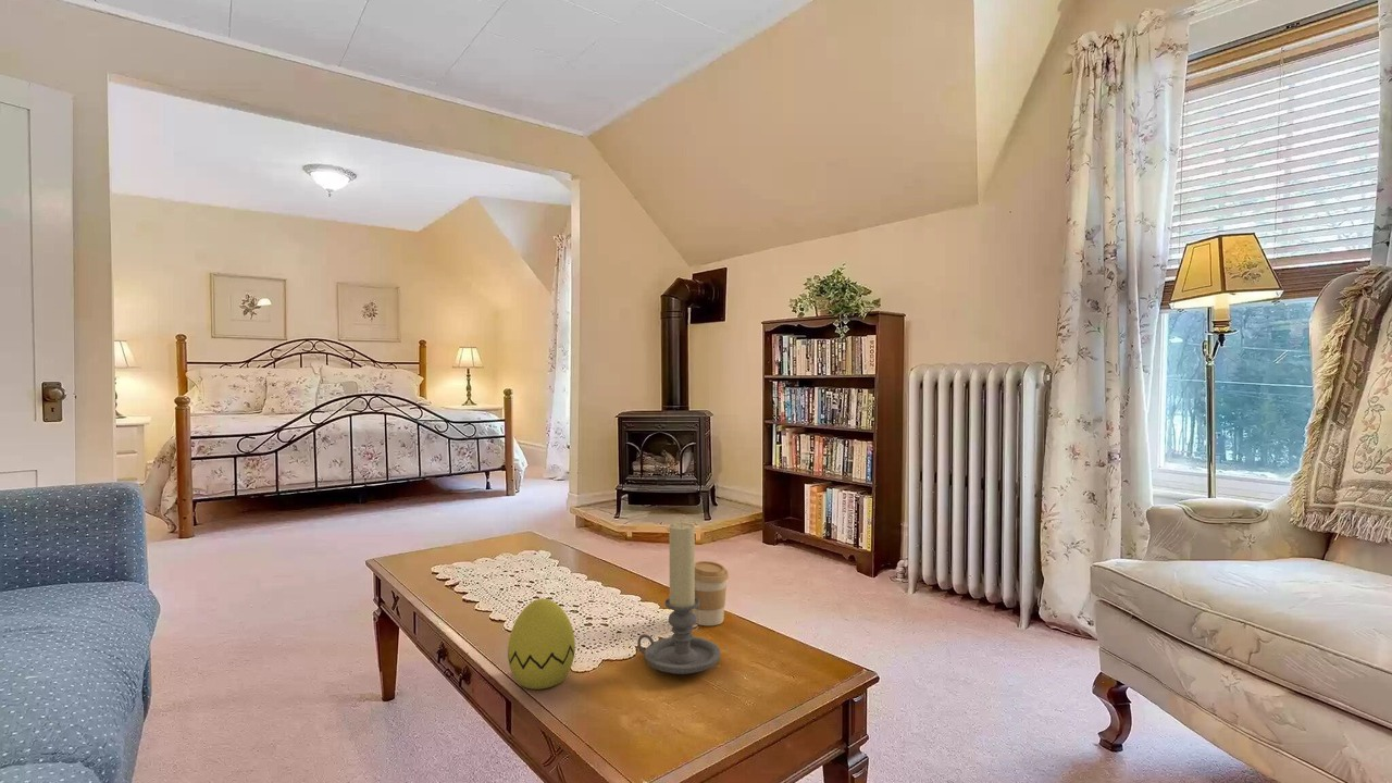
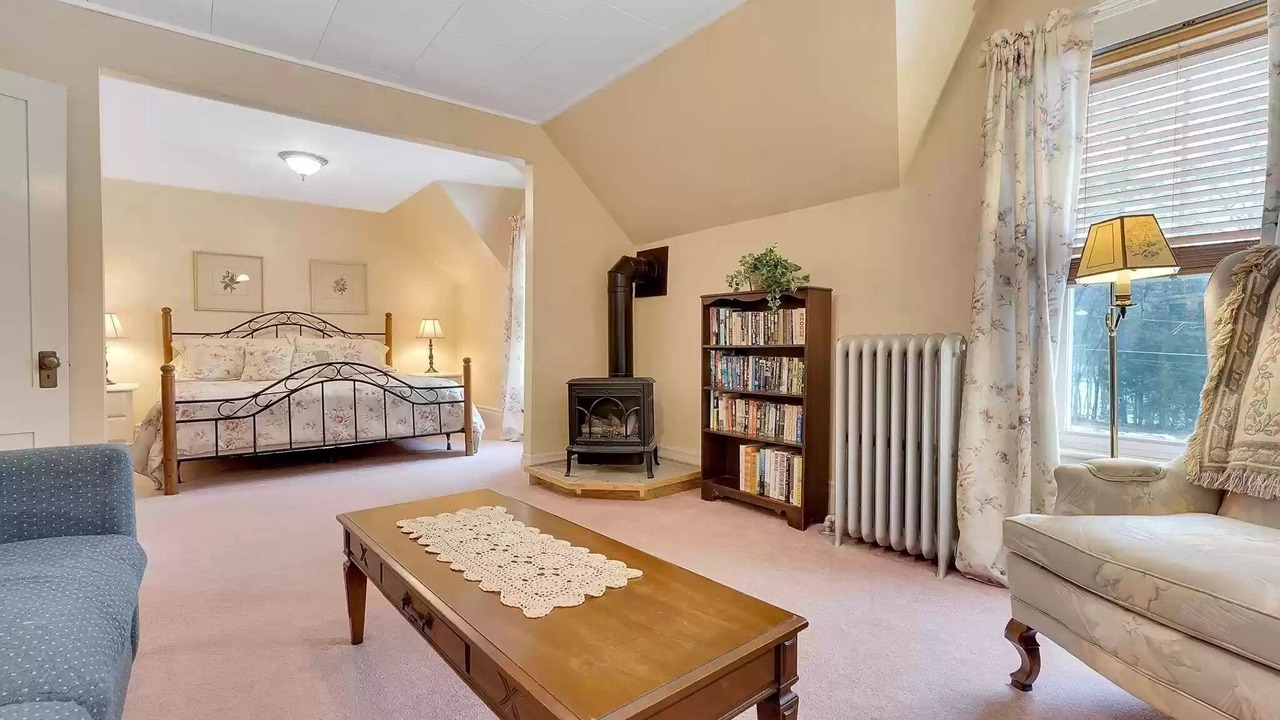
- decorative egg (542, 639)
- candle holder (675, 592)
- coffee cup (708, 592)
